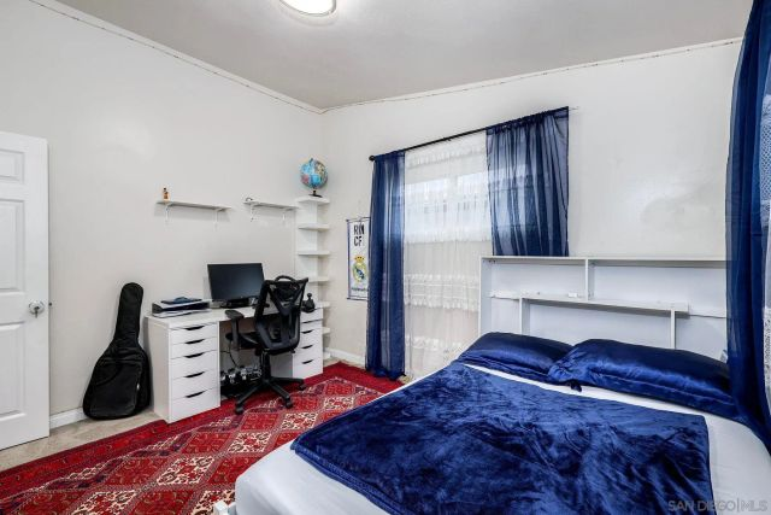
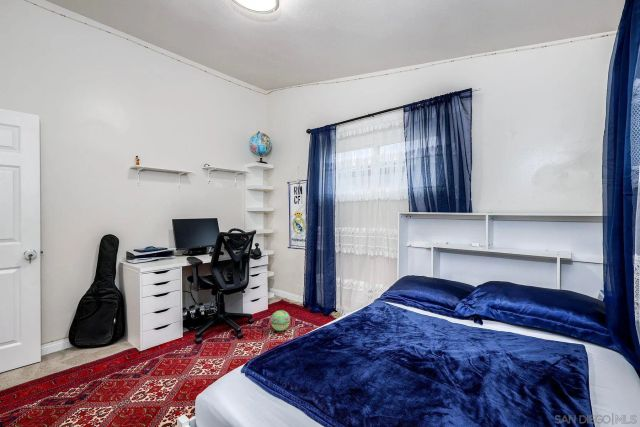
+ ball (280, 320)
